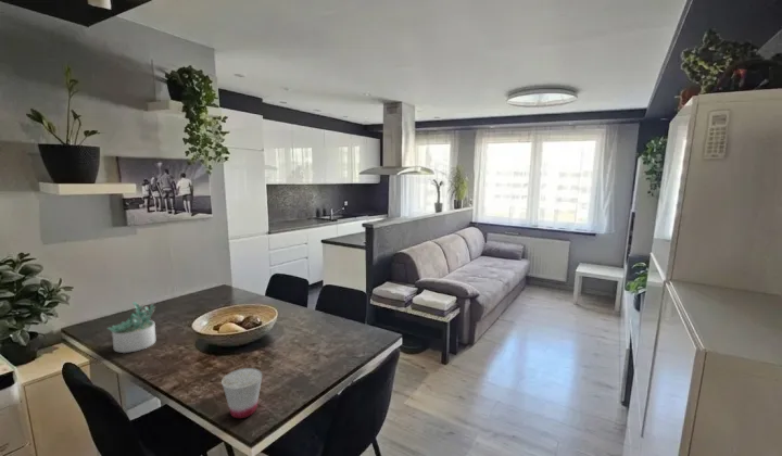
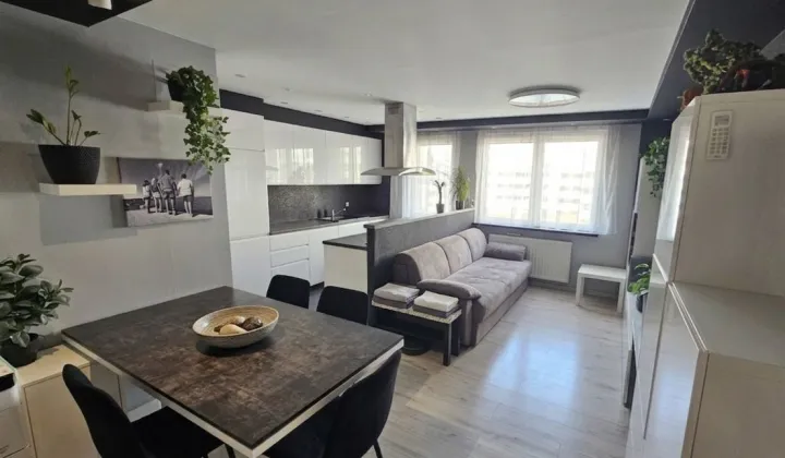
- cup (242, 394)
- succulent plant (131, 324)
